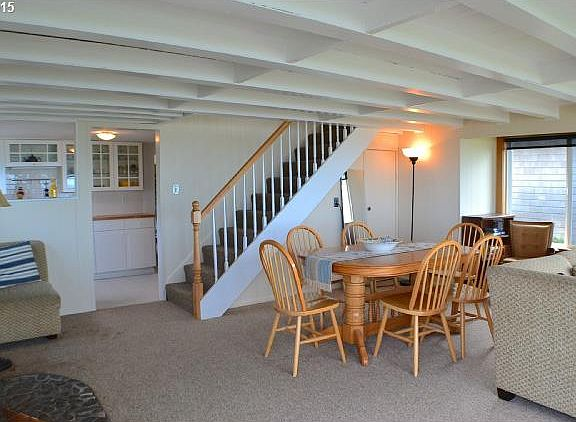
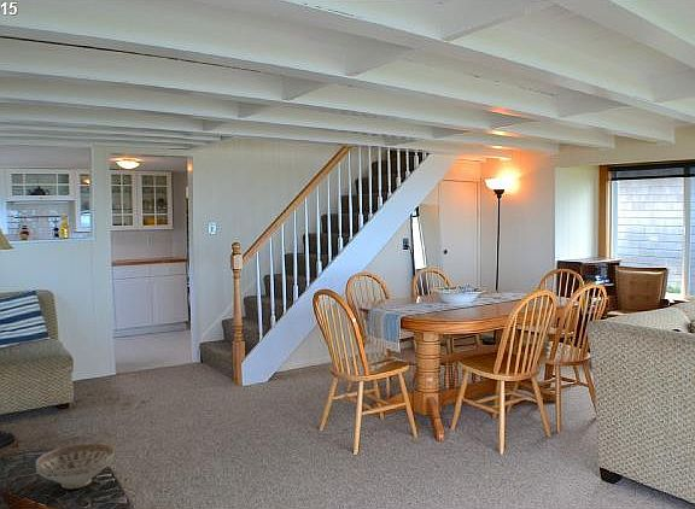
+ decorative bowl (76, 469)
